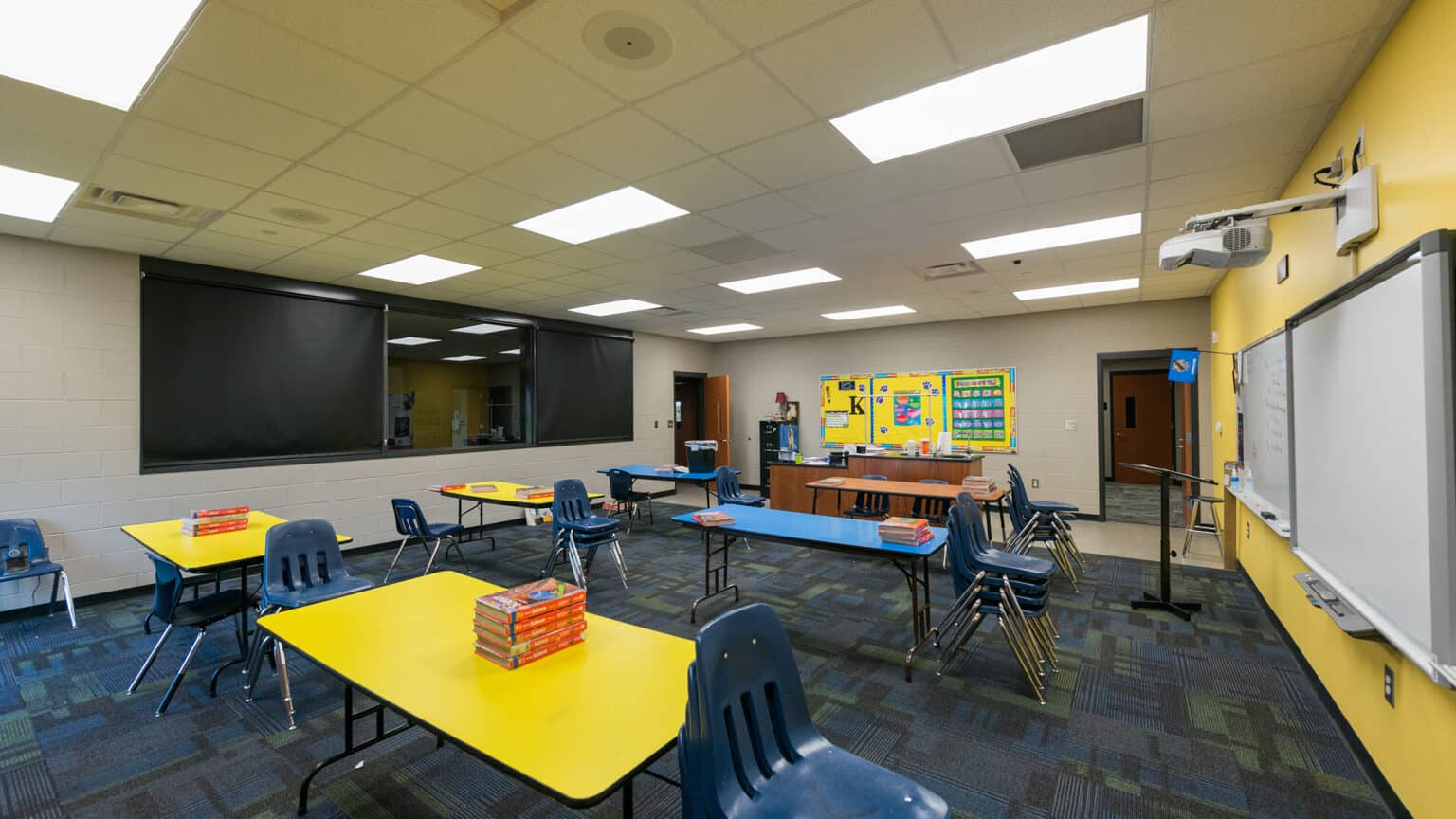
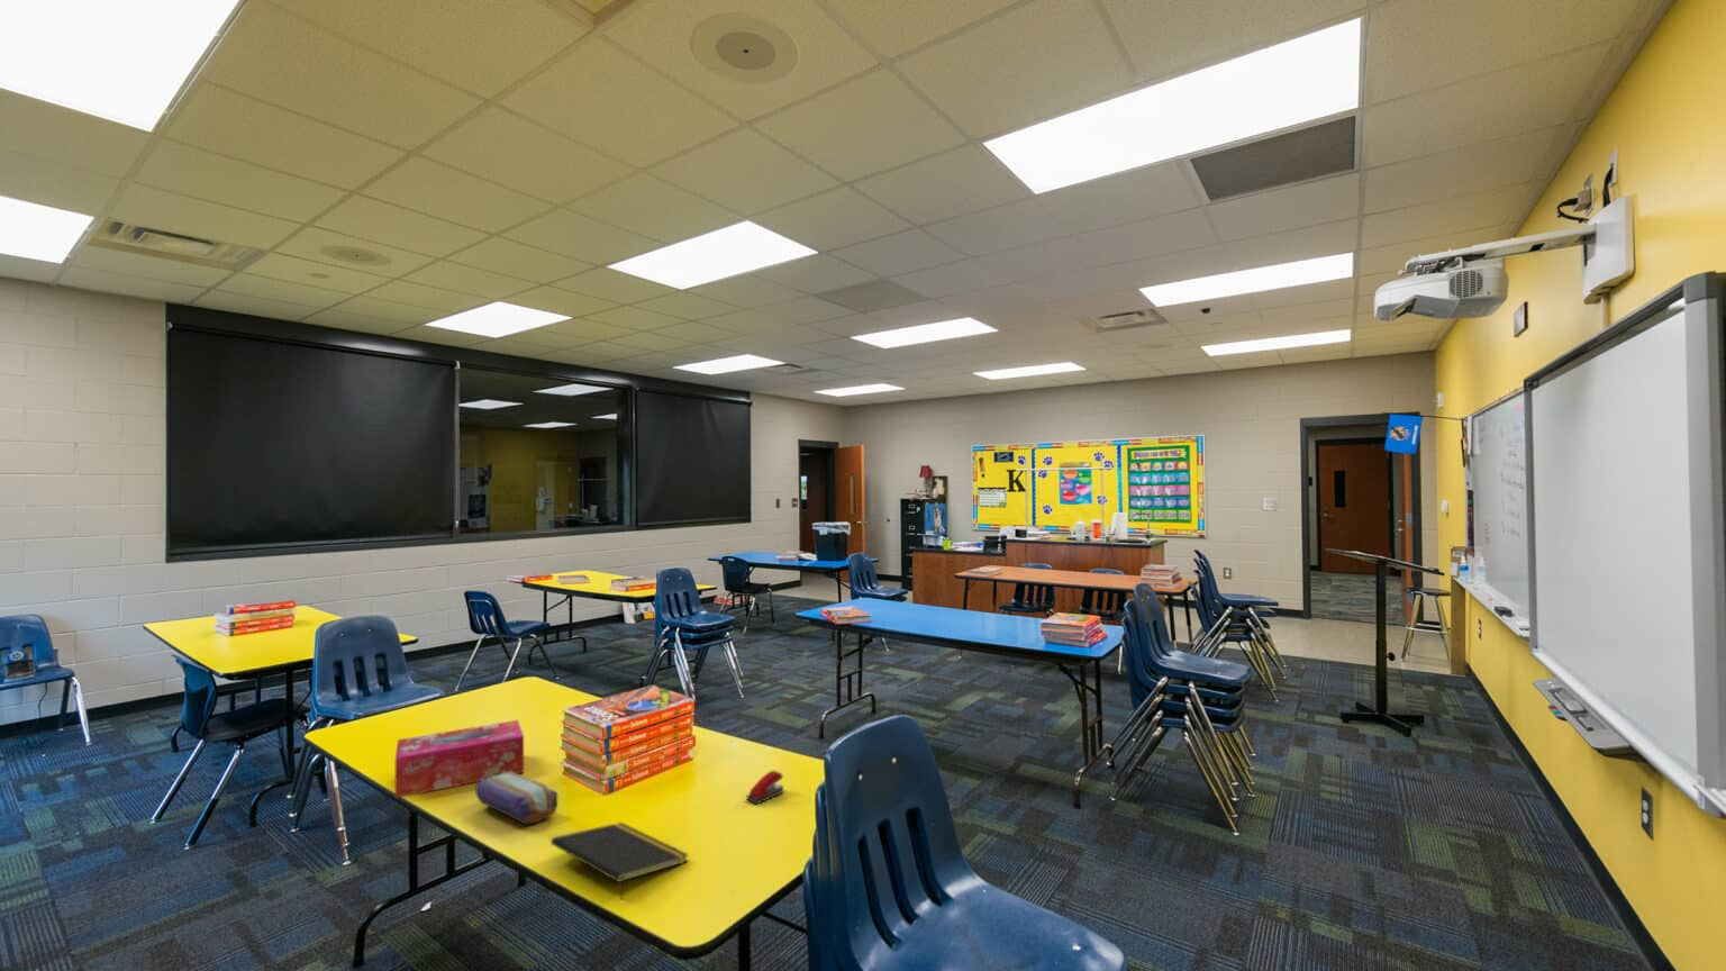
+ notepad (619, 849)
+ pencil case (516, 797)
+ stapler (766, 785)
+ tissue box (461, 755)
